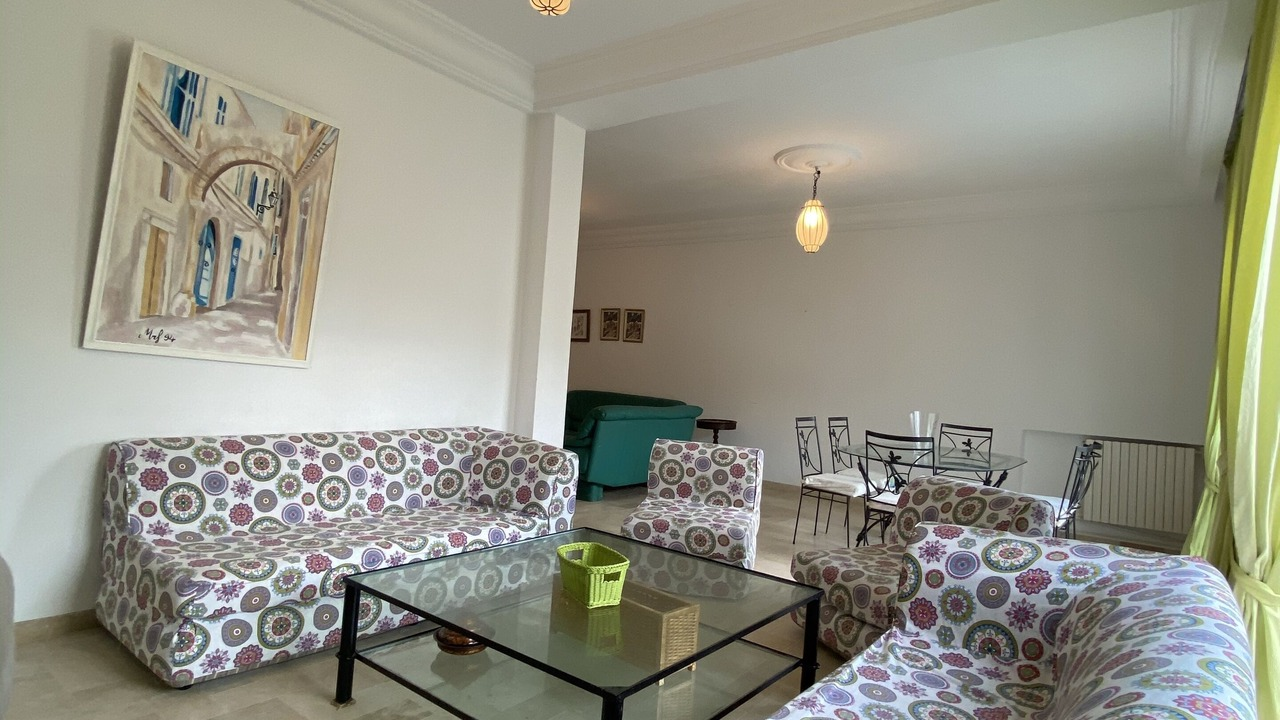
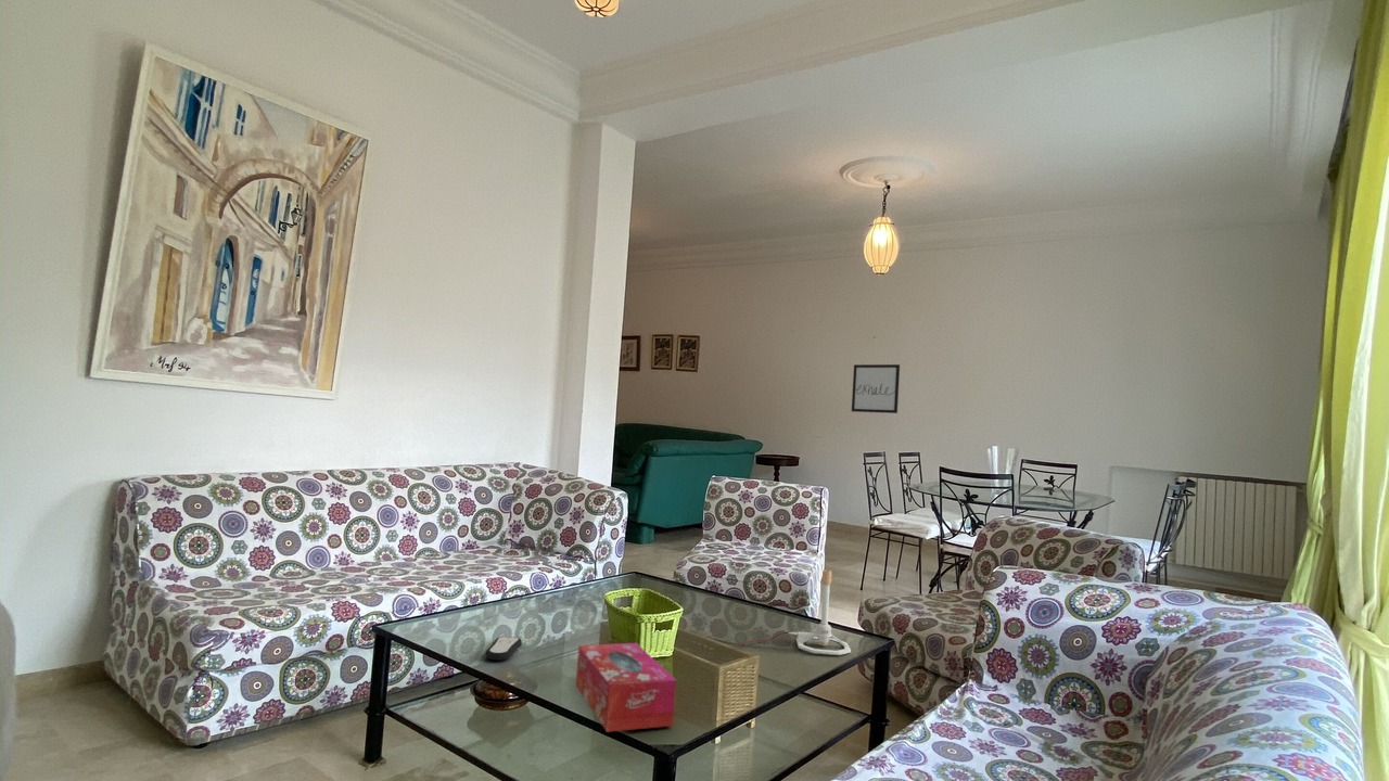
+ remote control (502, 648)
+ tissue box (623, 682)
+ lamp base (821, 606)
+ wall art (875, 388)
